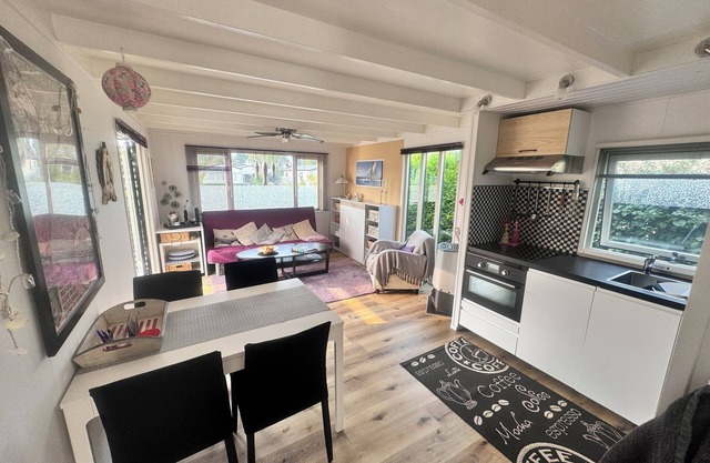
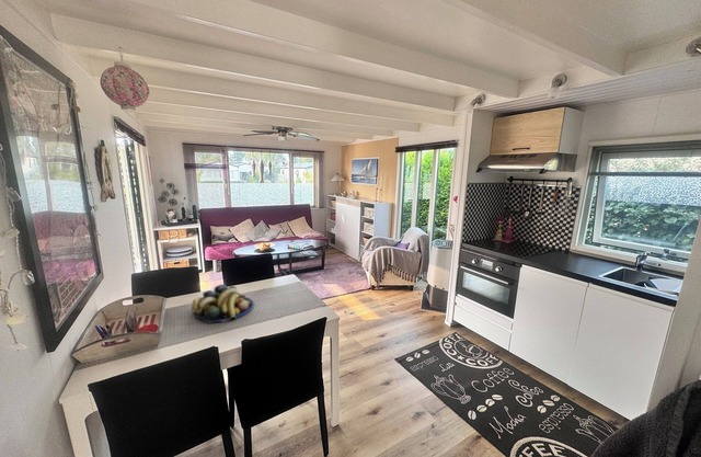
+ fruit bowl (223, 298)
